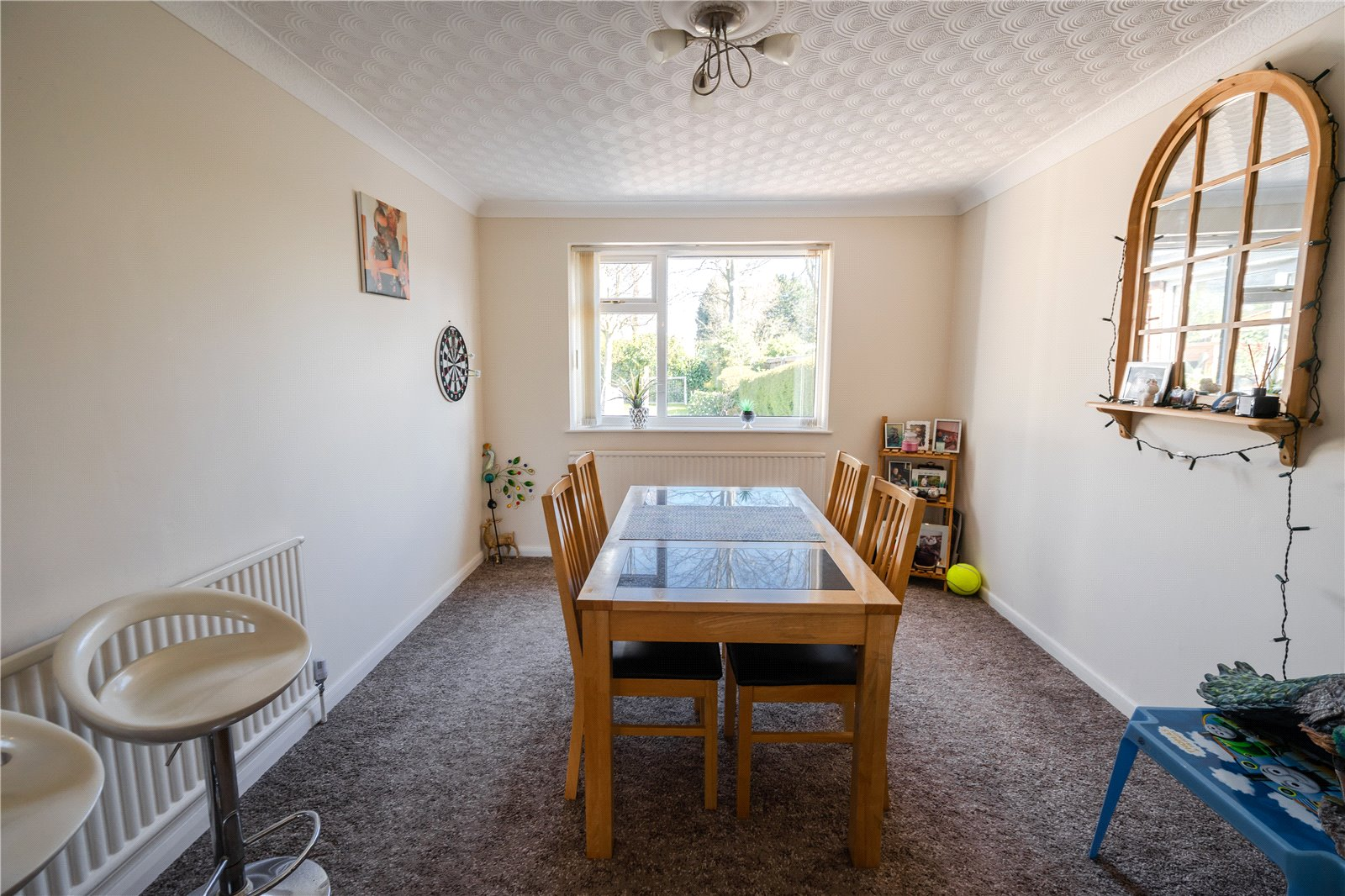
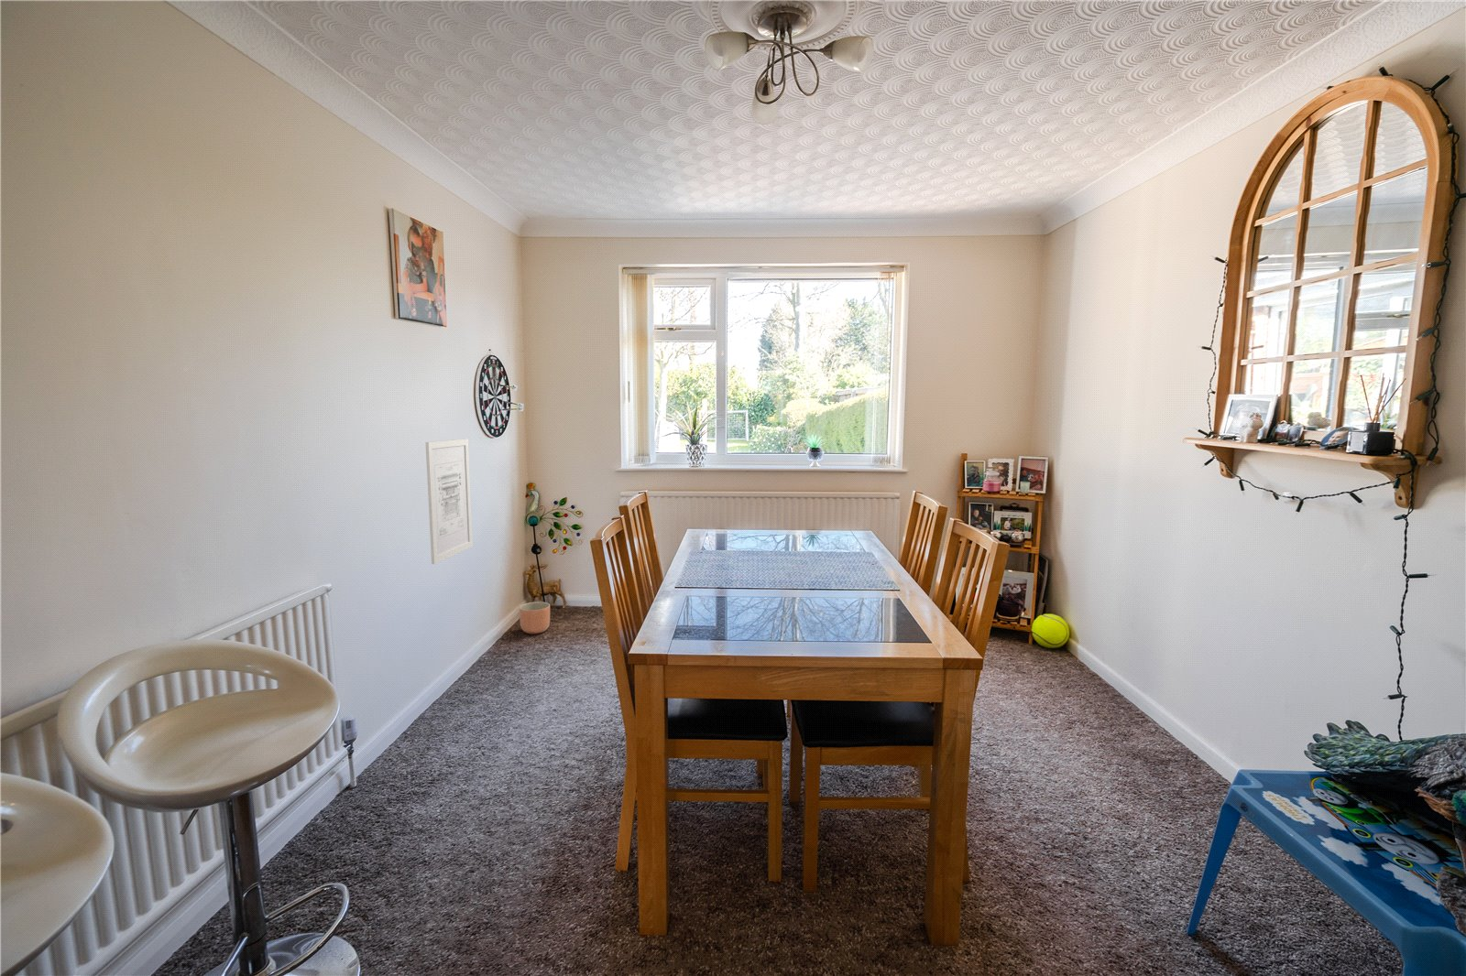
+ planter (535, 618)
+ wall art (451, 498)
